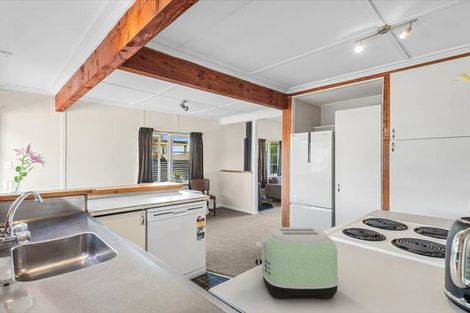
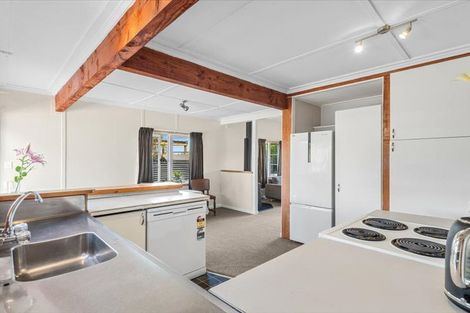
- toaster (295, 259)
